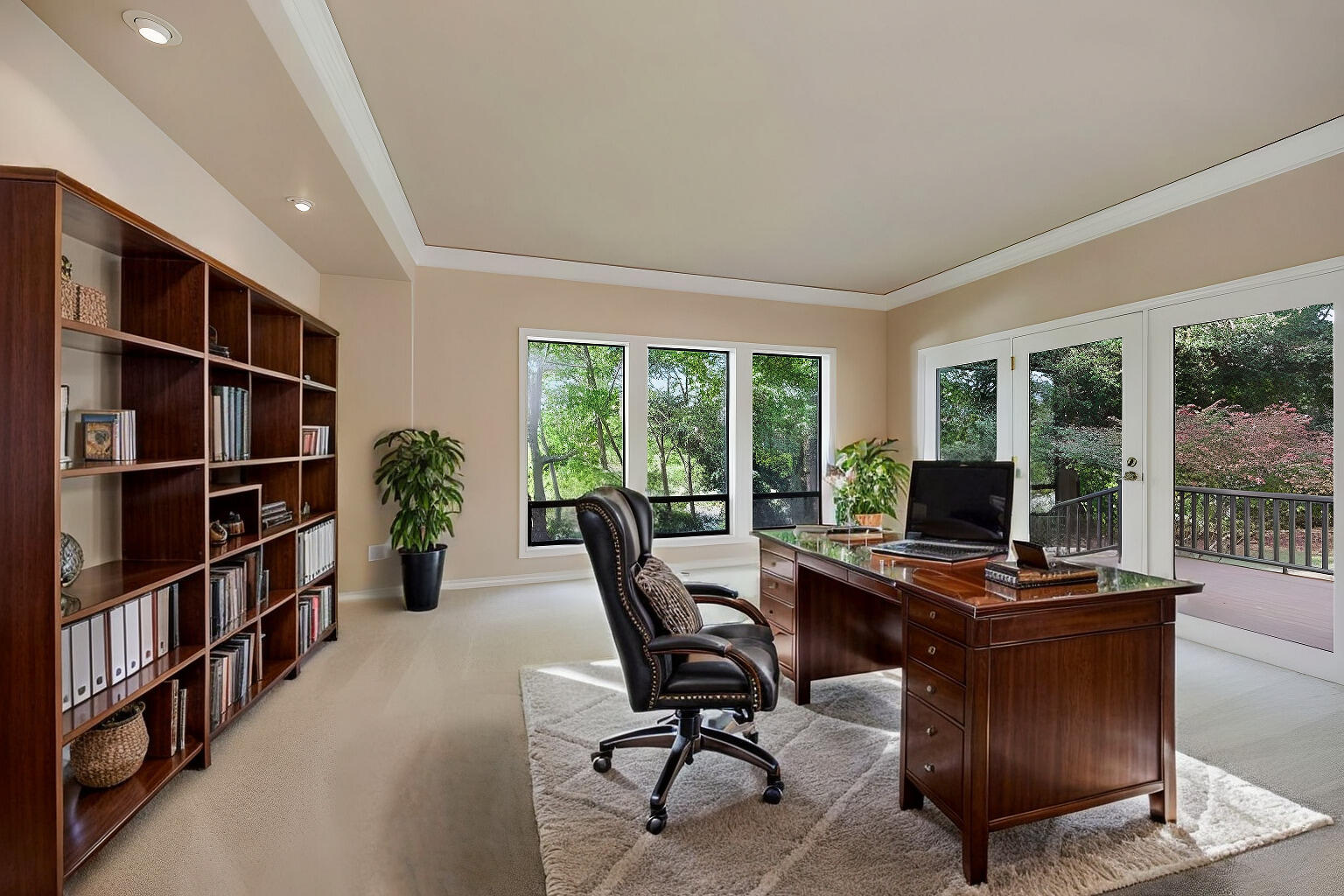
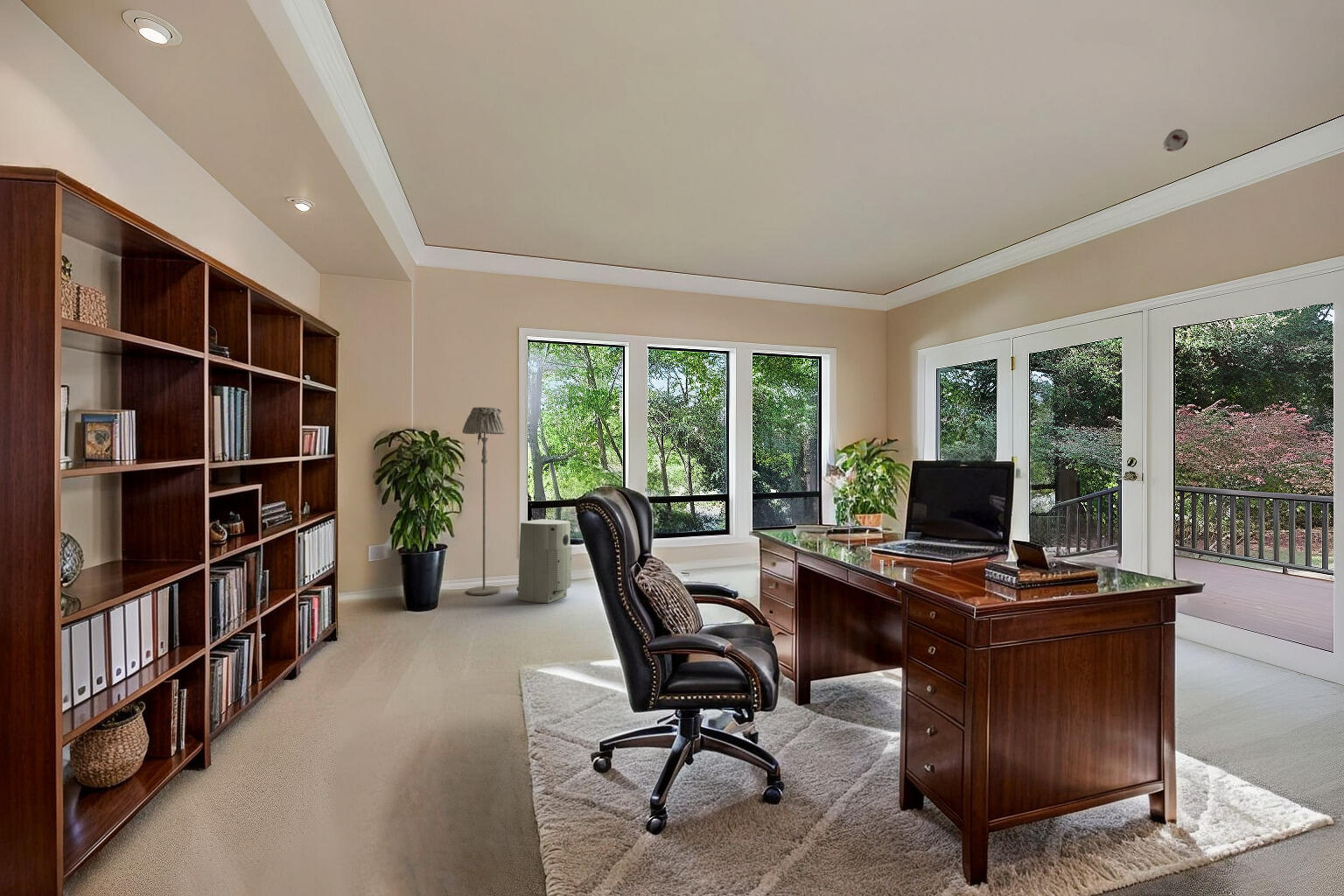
+ floor lamp (484, 499)
+ air purifier (545, 559)
+ smoke detector (1175, 140)
